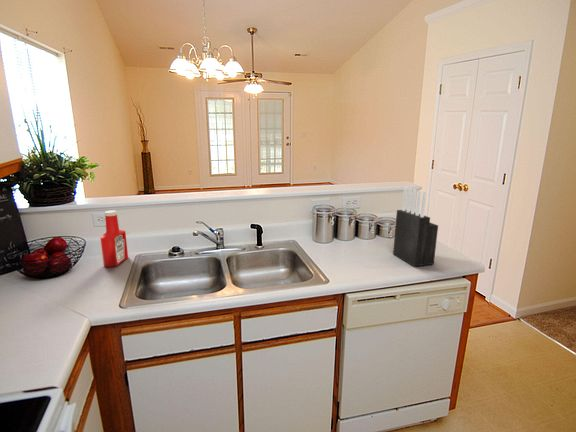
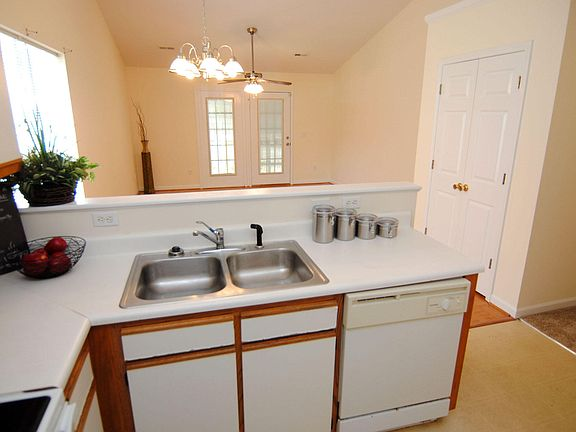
- soap bottle (113, 236)
- knife block (418, 224)
